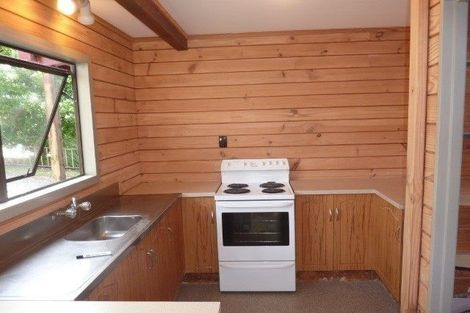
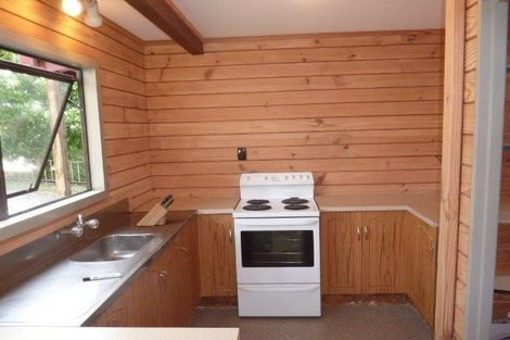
+ knife block (155, 209)
